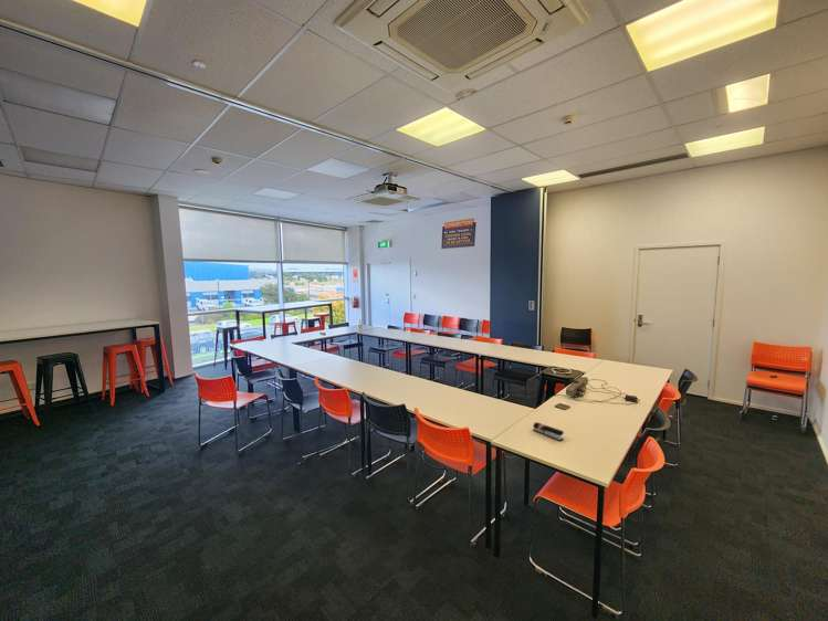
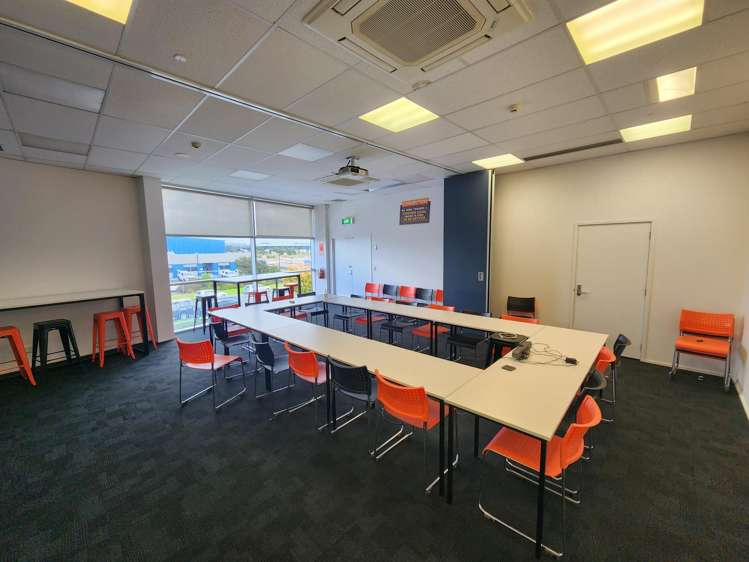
- stapler (547, 430)
